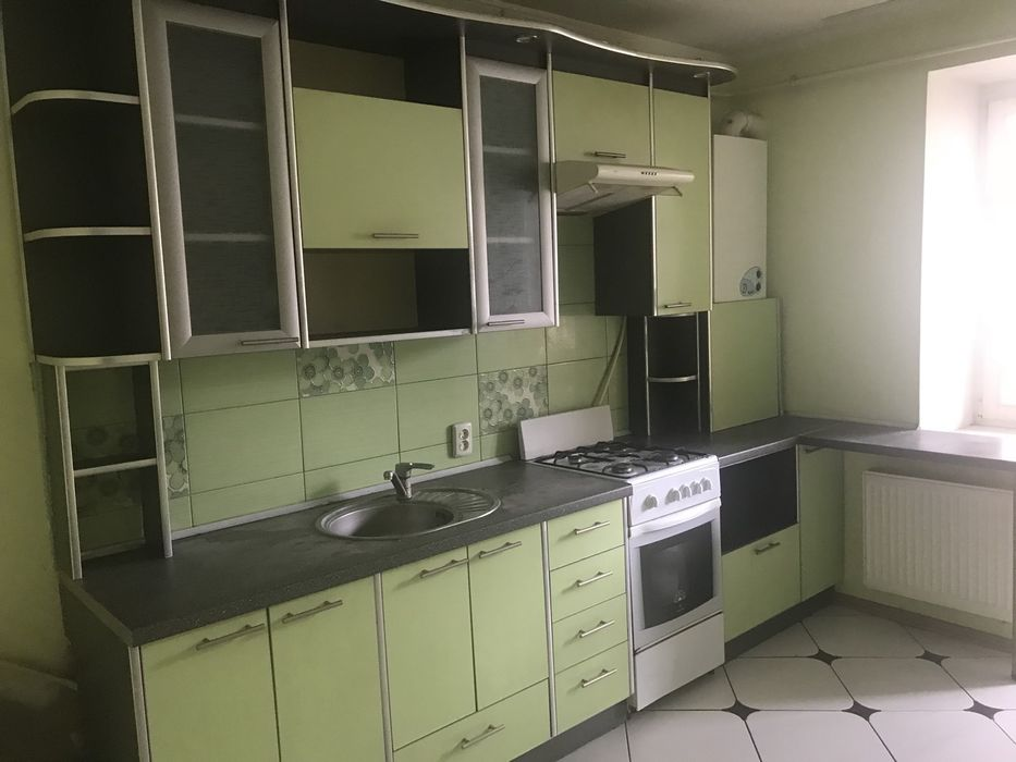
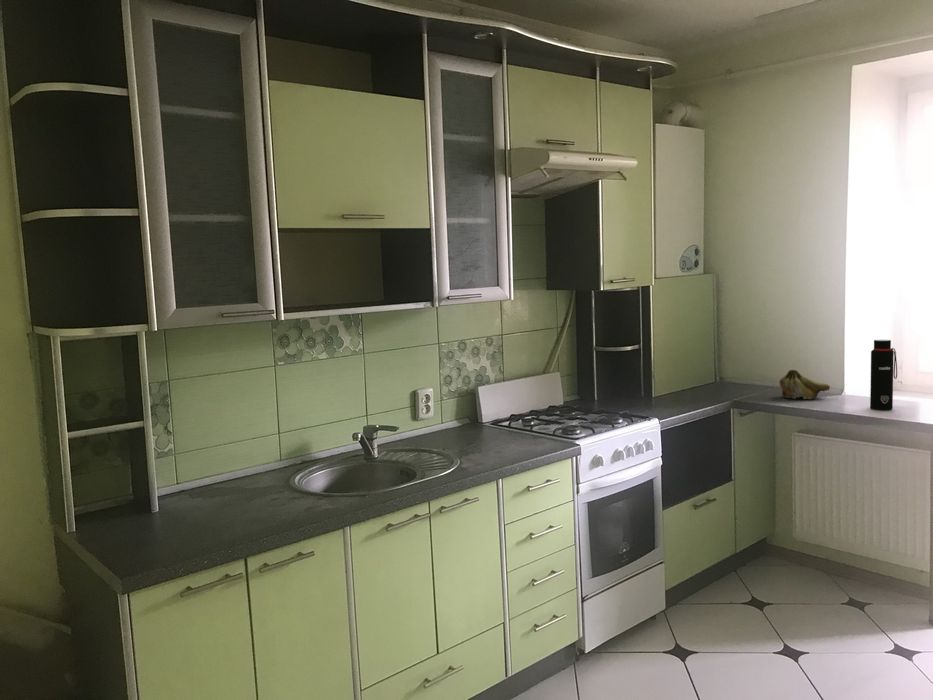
+ water bottle (884, 374)
+ fruit (804, 383)
